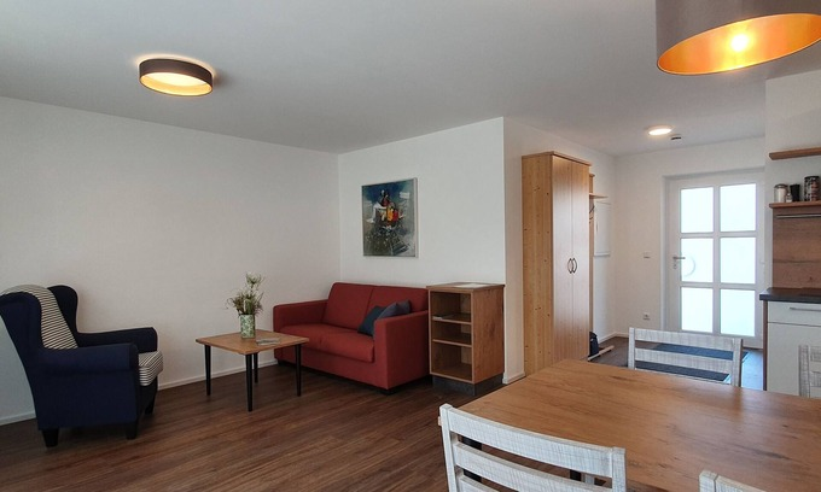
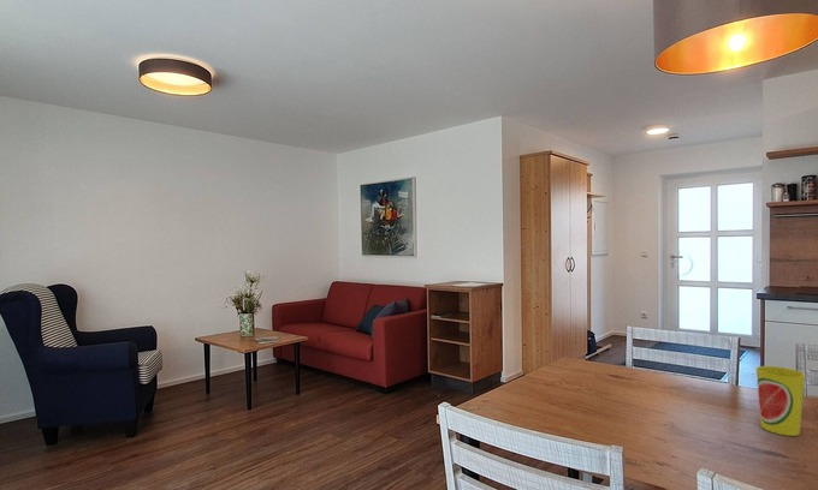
+ cup (780, 400)
